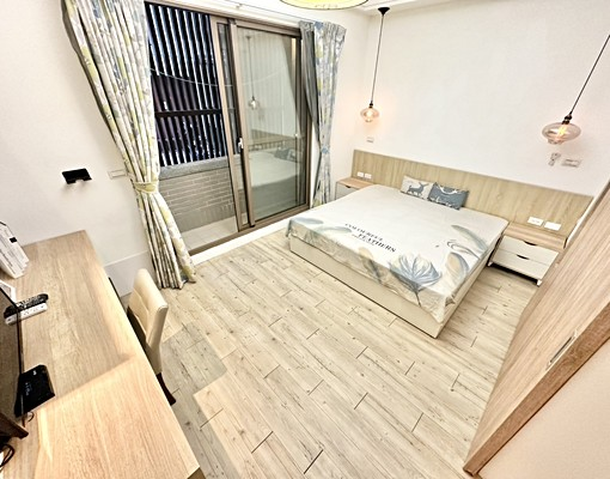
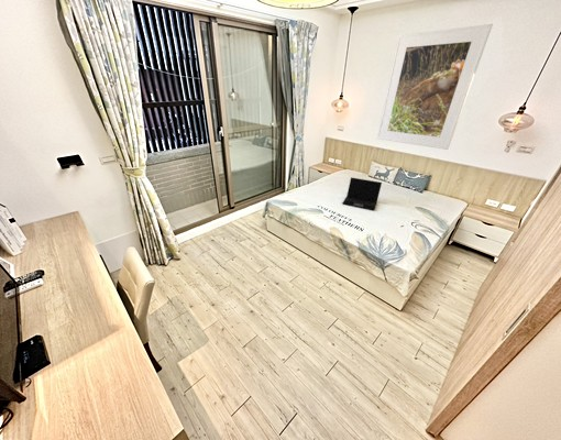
+ laptop (362, 193)
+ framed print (422, 92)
